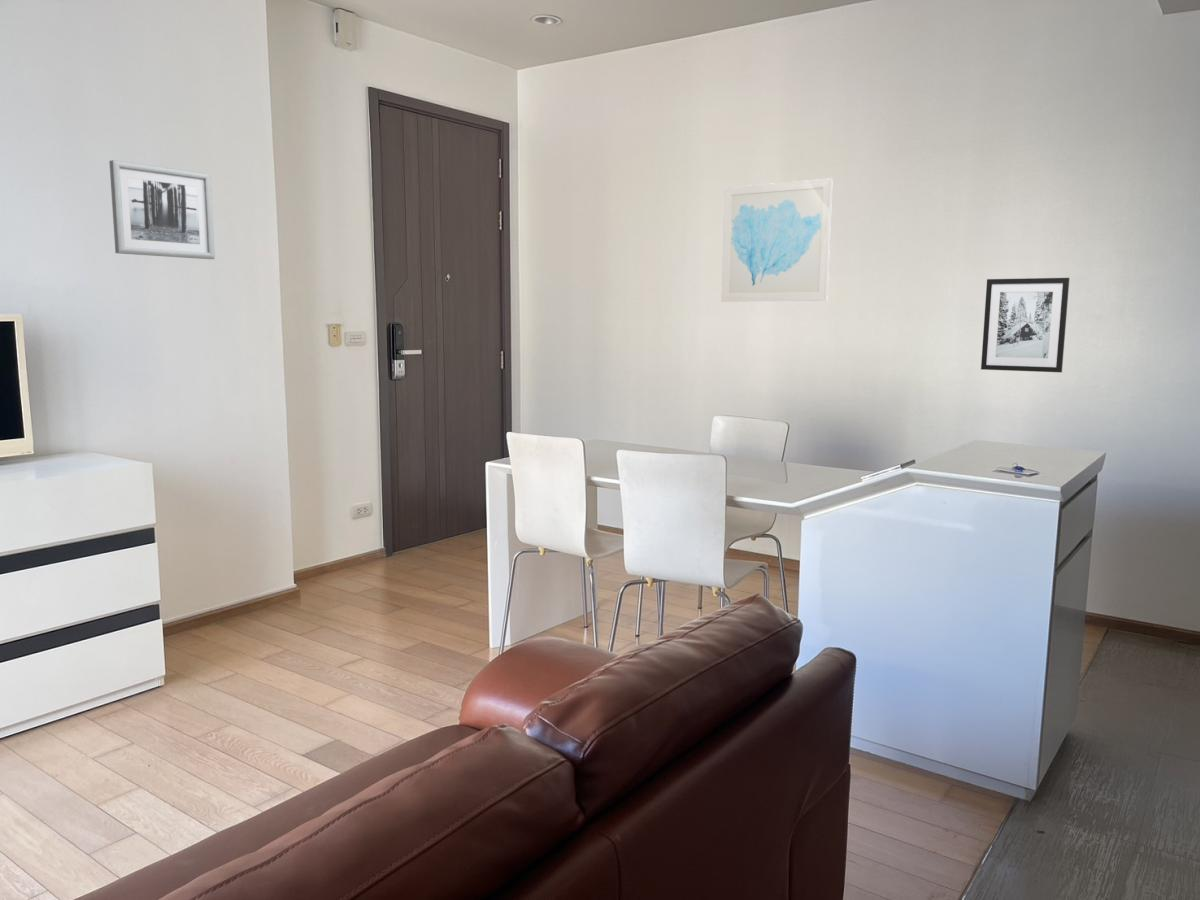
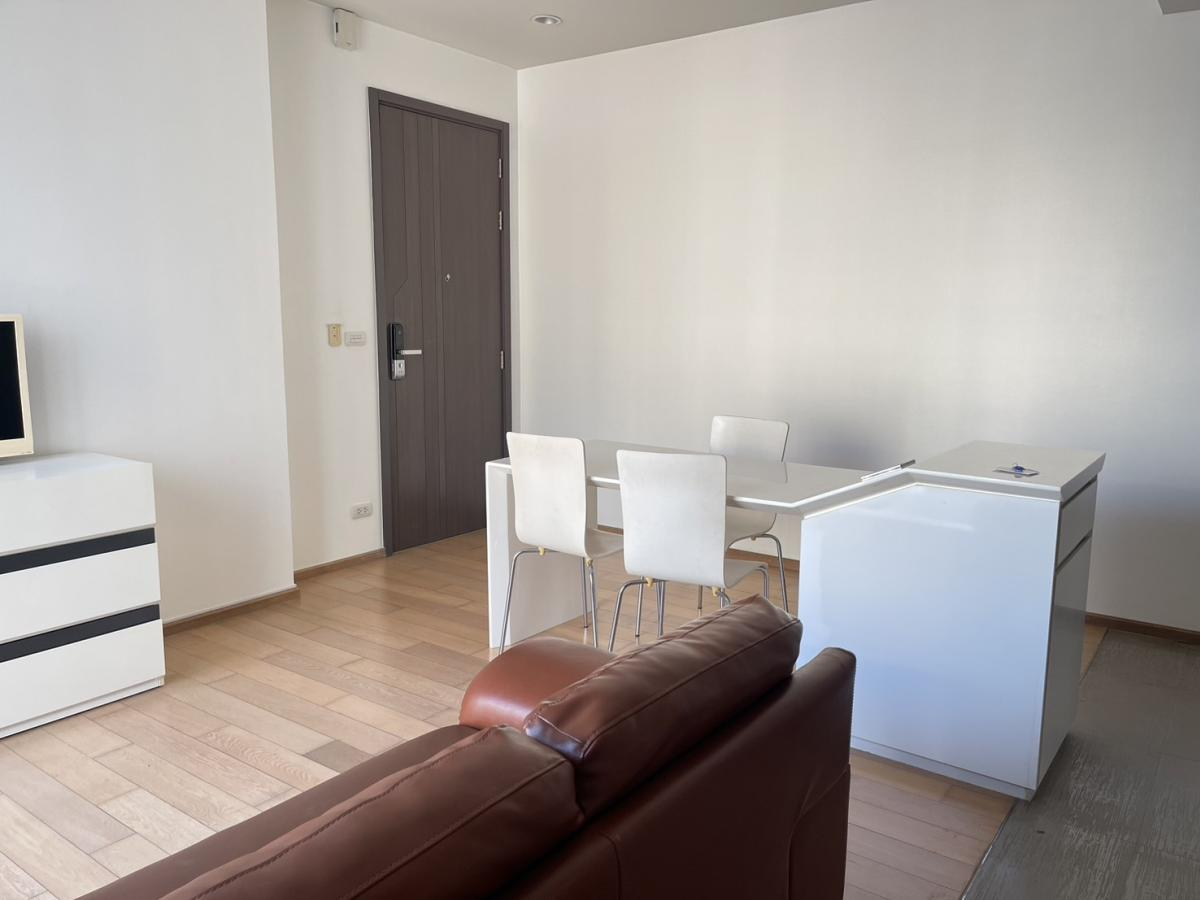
- wall art (164, 212)
- wall art (1023, 325)
- wall art (774, 242)
